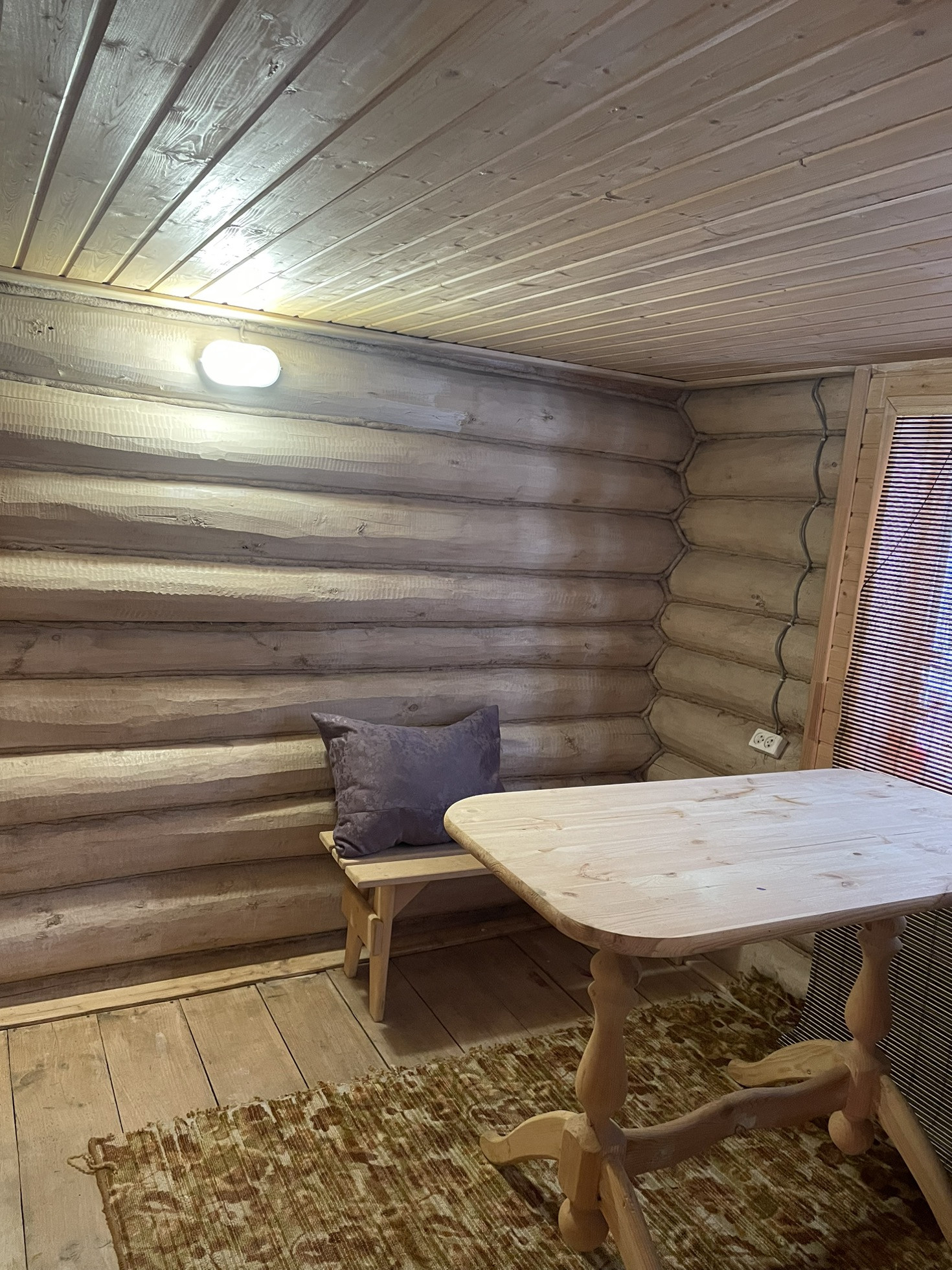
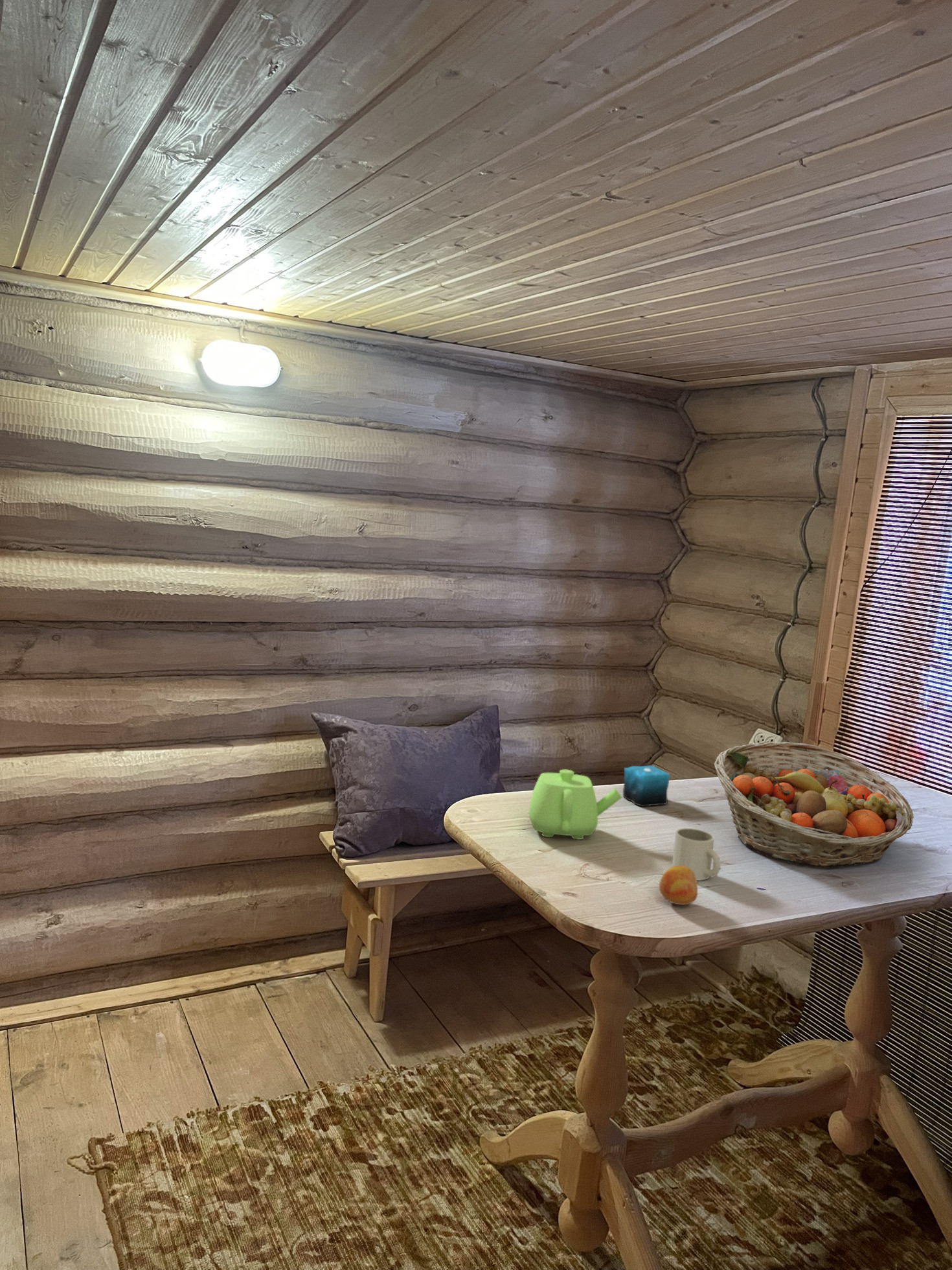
+ candle (646, 779)
+ fruit basket (810, 802)
+ teapot (575, 802)
+ fruit (679, 884)
+ mug (699, 856)
